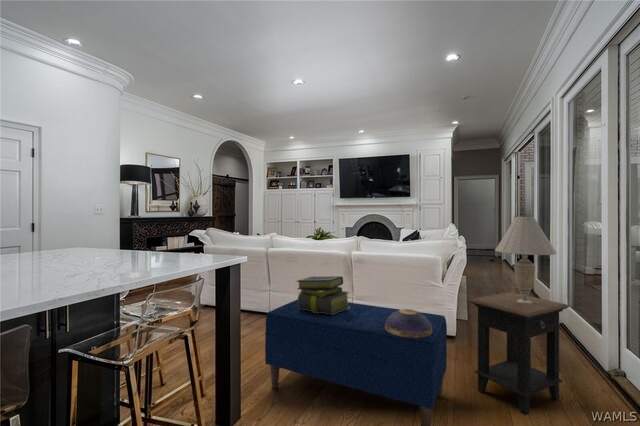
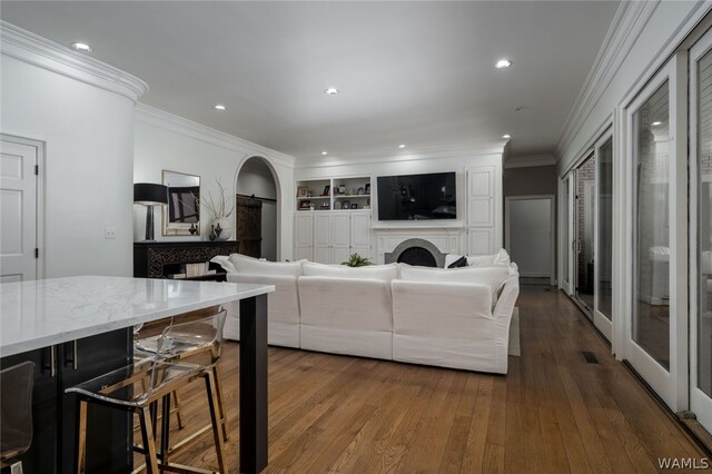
- stack of books (321, 292)
- bench (354, 352)
- decorative bowl (408, 319)
- table lamp (524, 259)
- side table (517, 347)
